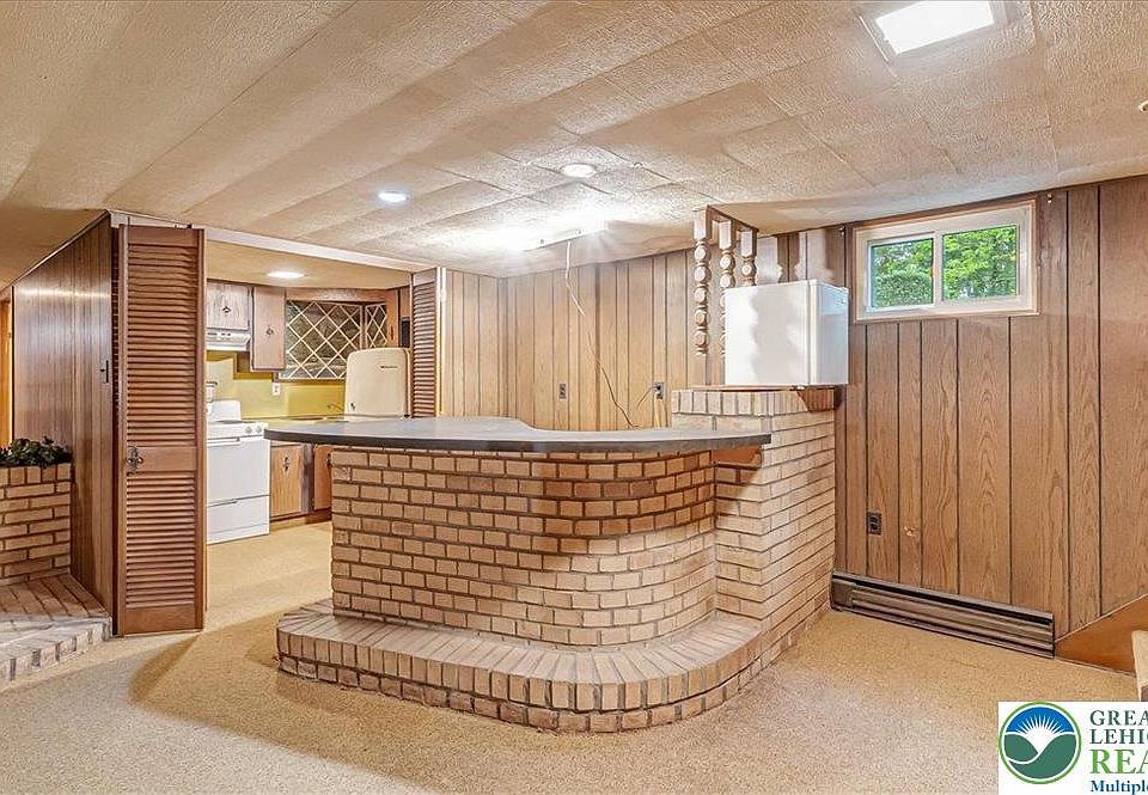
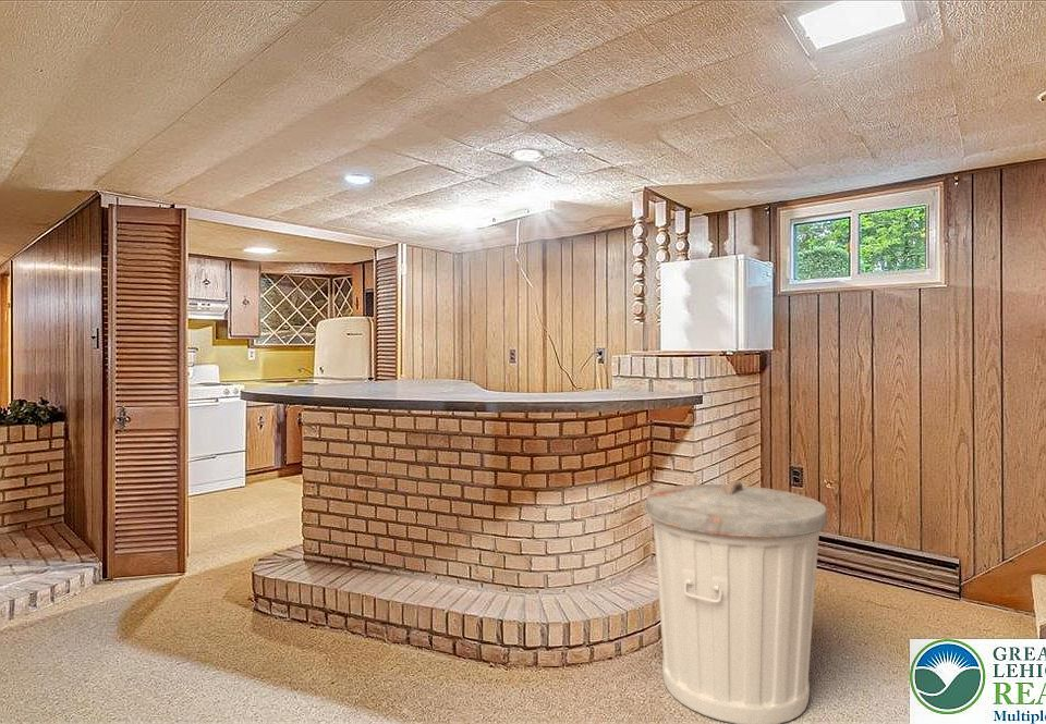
+ trash can (732, 582)
